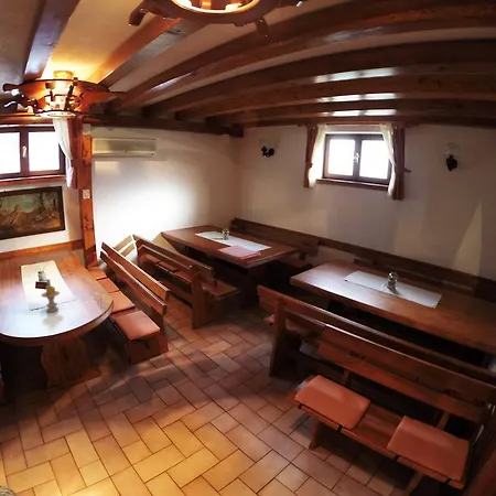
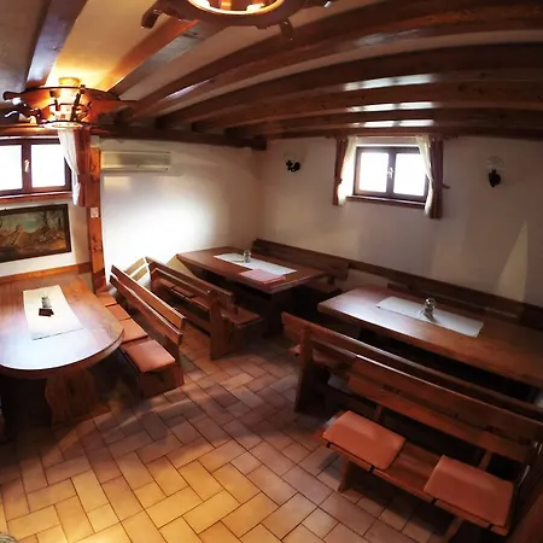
- candle (51, 294)
